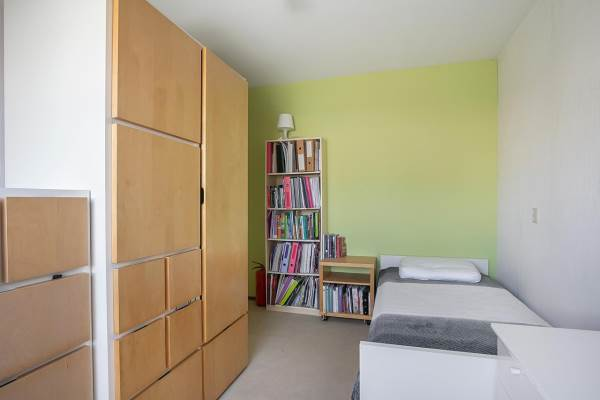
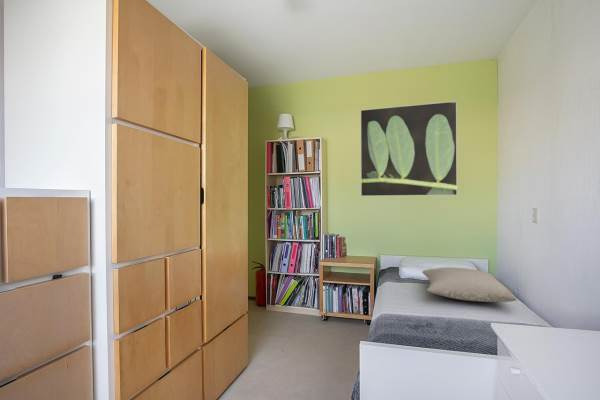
+ pillow (462, 283)
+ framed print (406, 150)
